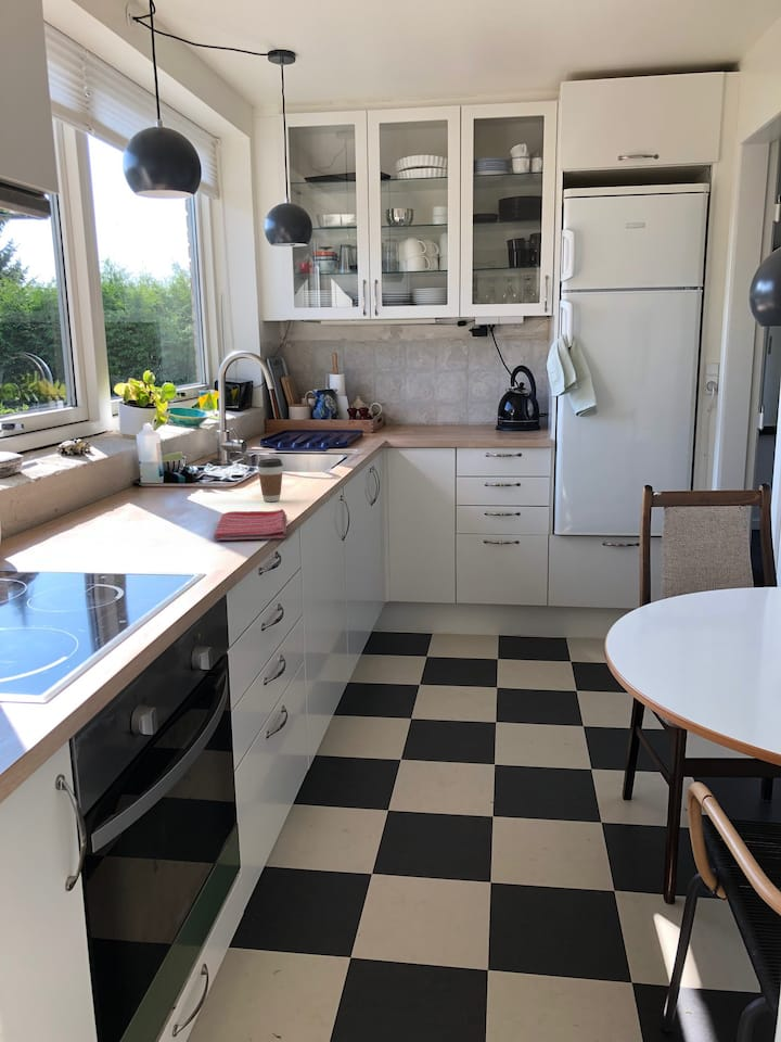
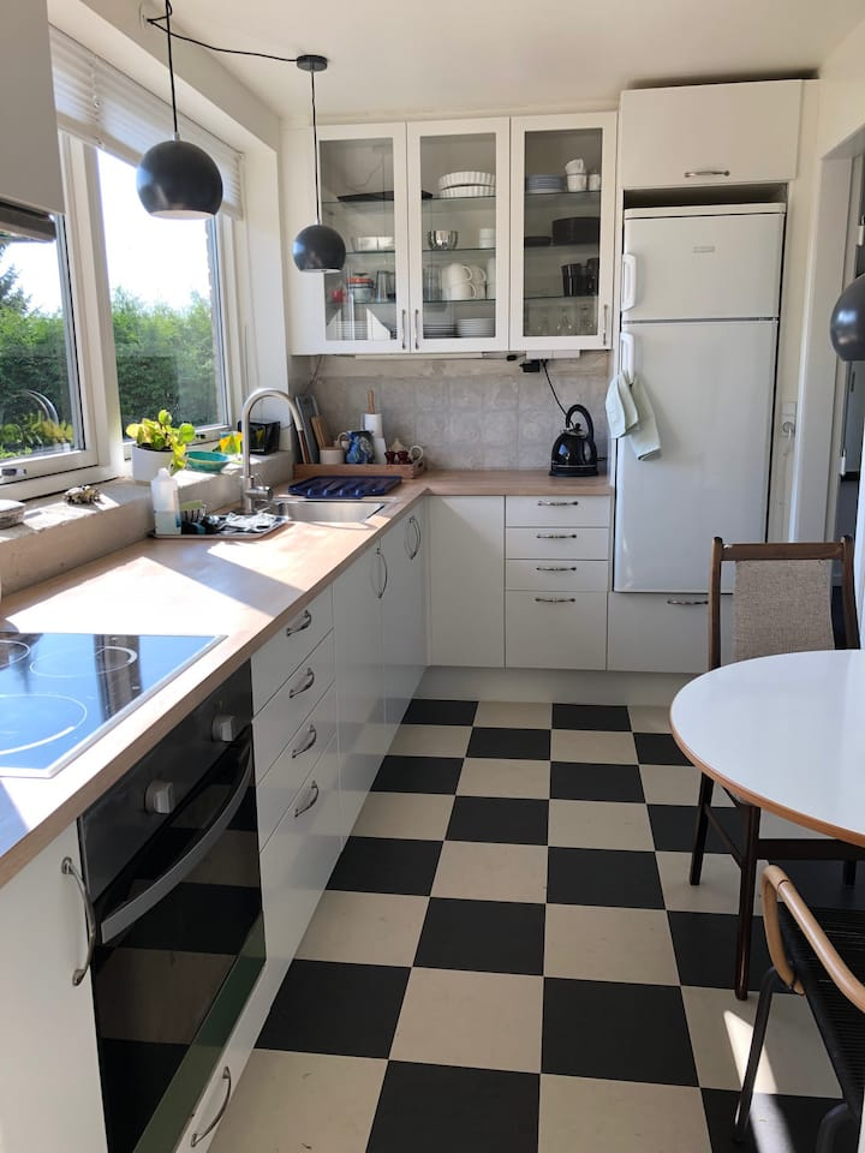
- dish towel (252, 523)
- coffee cup (270, 480)
